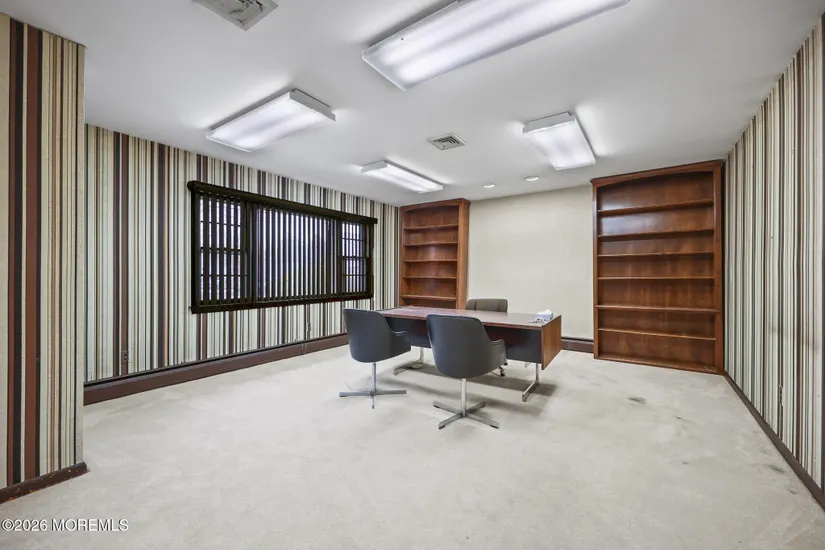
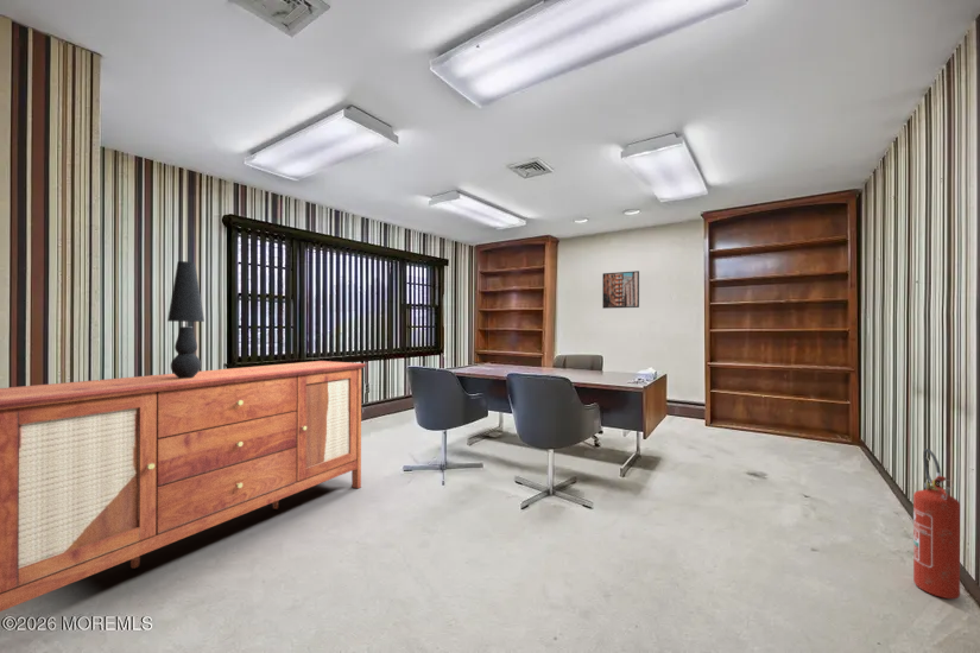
+ table lamp (185, 319)
+ fire extinguisher (932, 519)
+ sideboard (215, 454)
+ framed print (620, 290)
